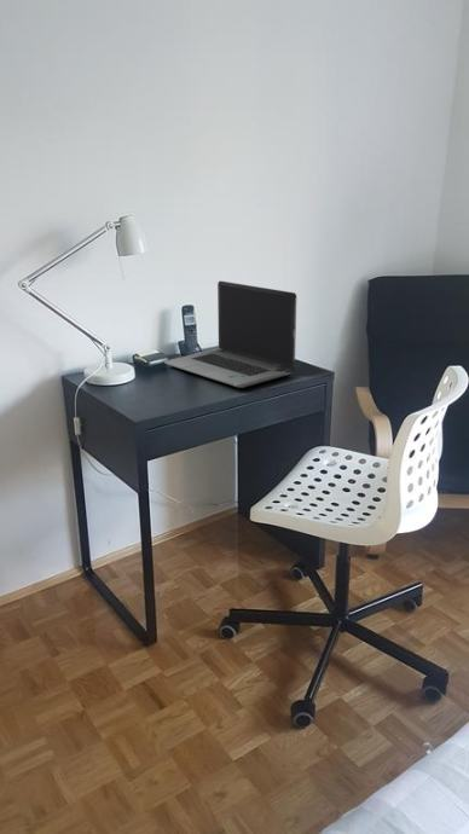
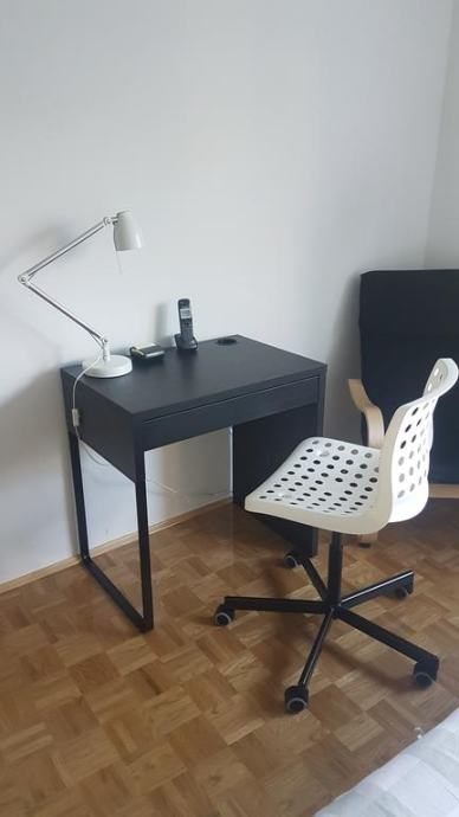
- laptop computer (227, 331)
